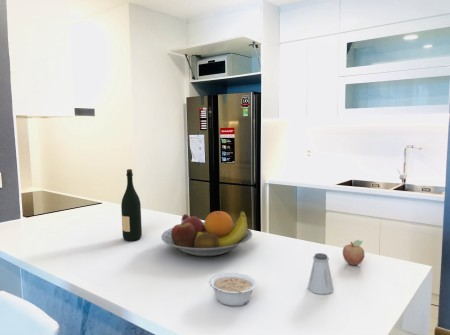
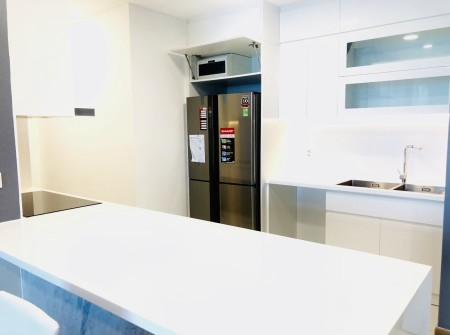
- fruit bowl (207, 230)
- saltshaker (320, 271)
- legume (234, 289)
- fruit (353, 252)
- wine bottle (130, 204)
